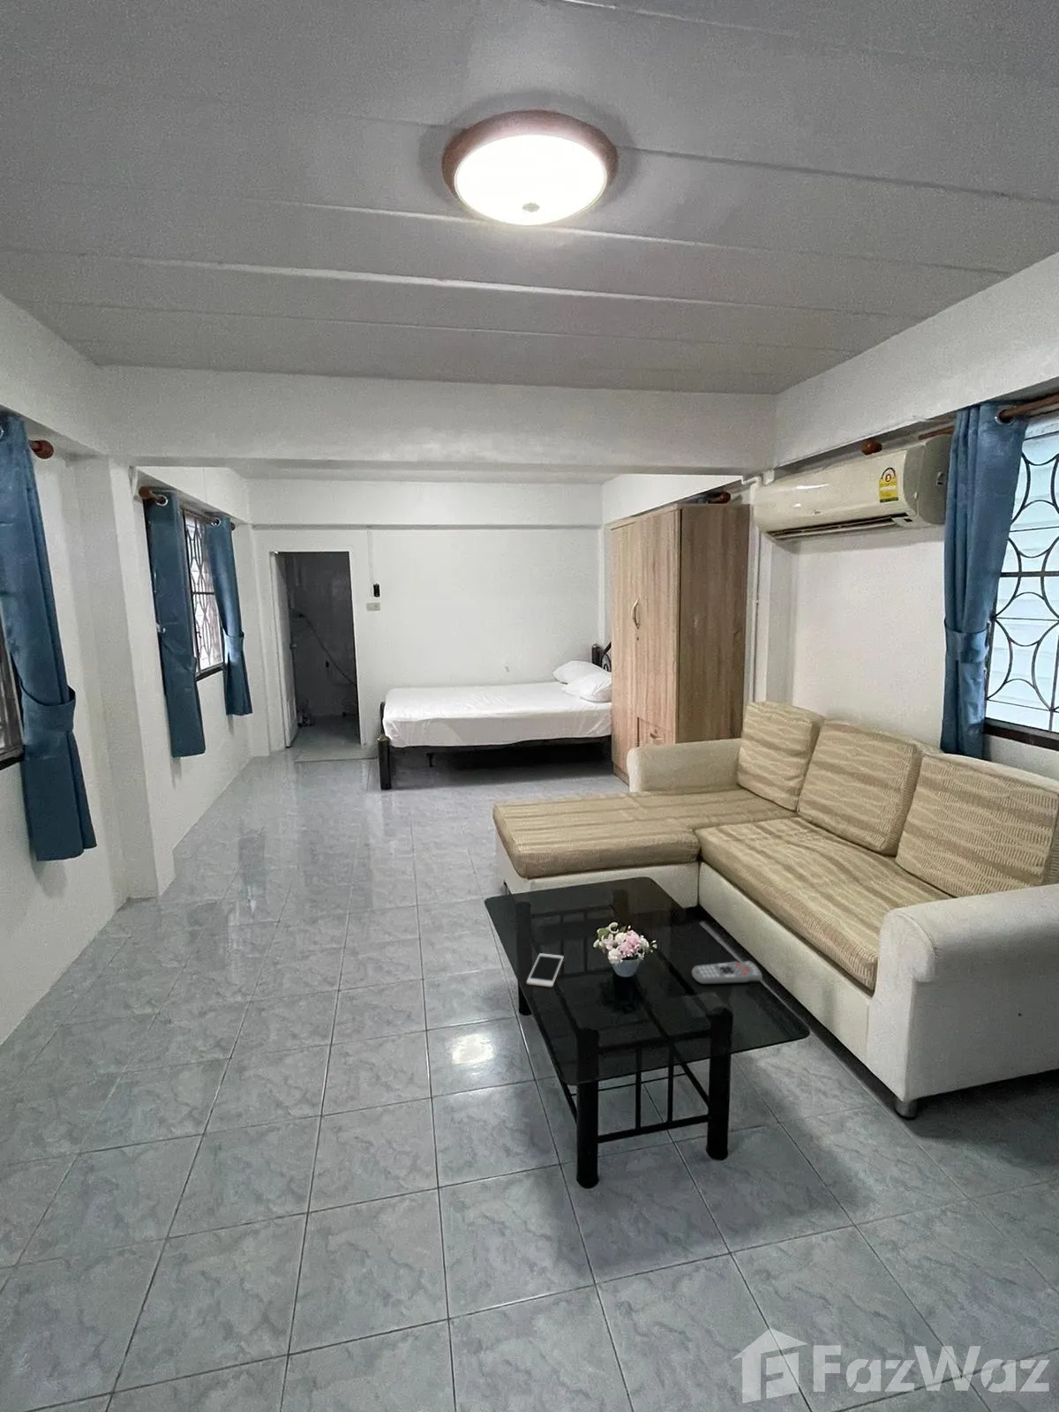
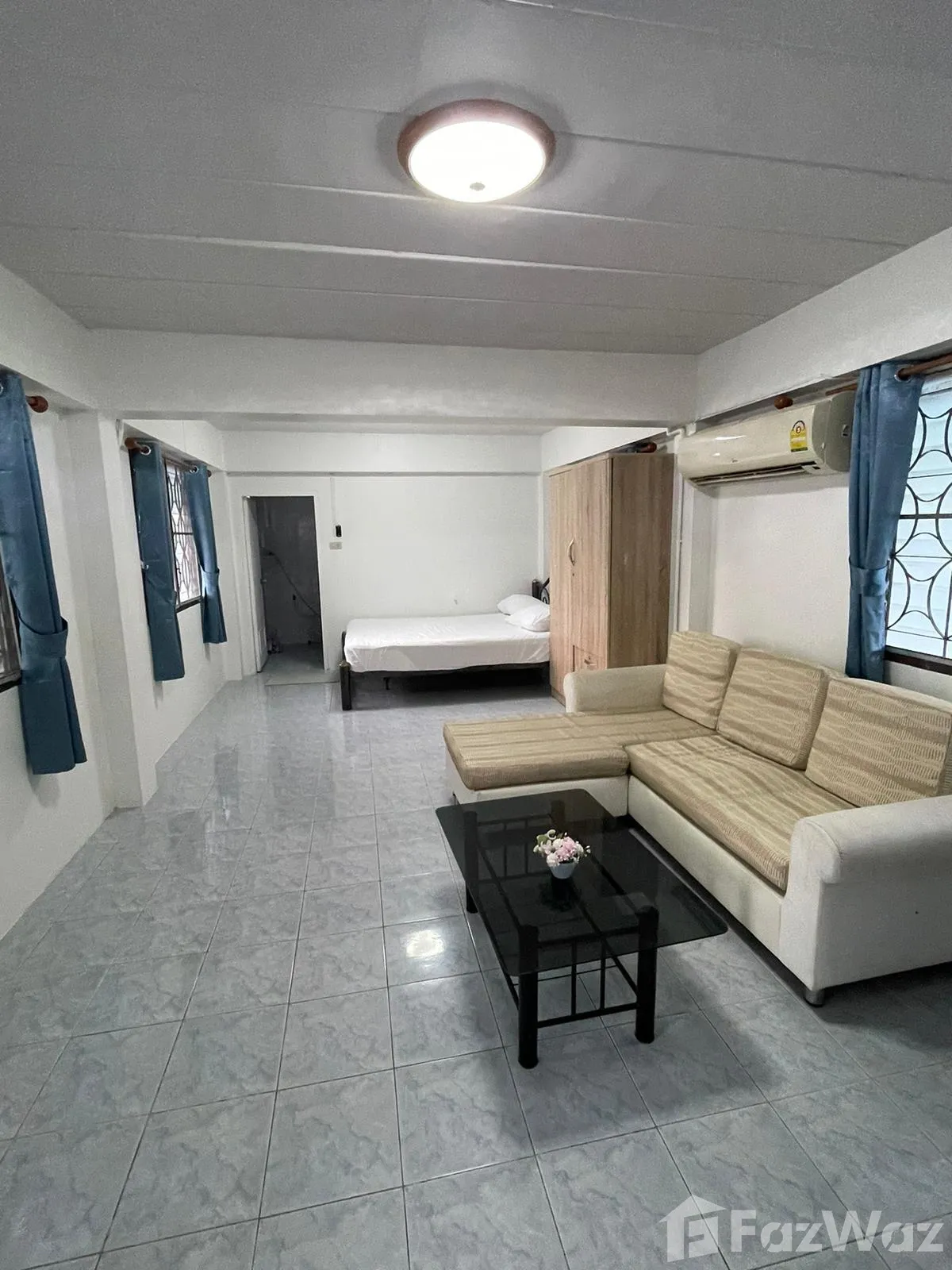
- remote control (725, 973)
- cell phone (545, 969)
